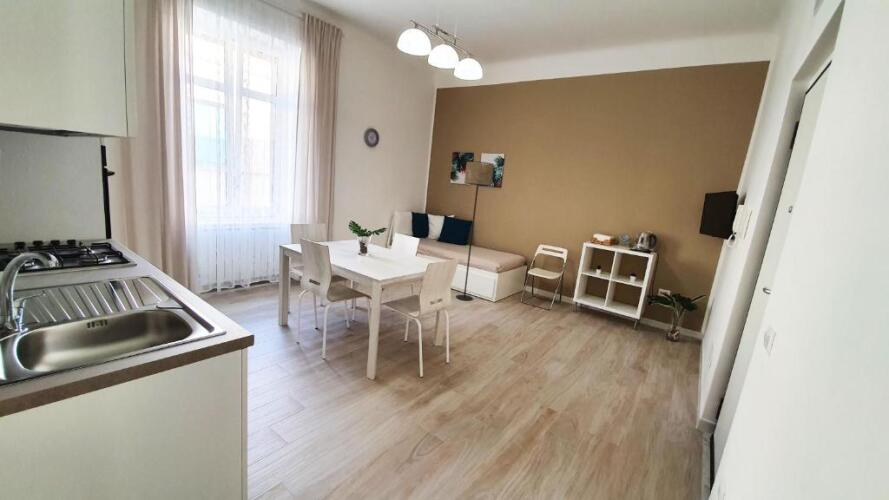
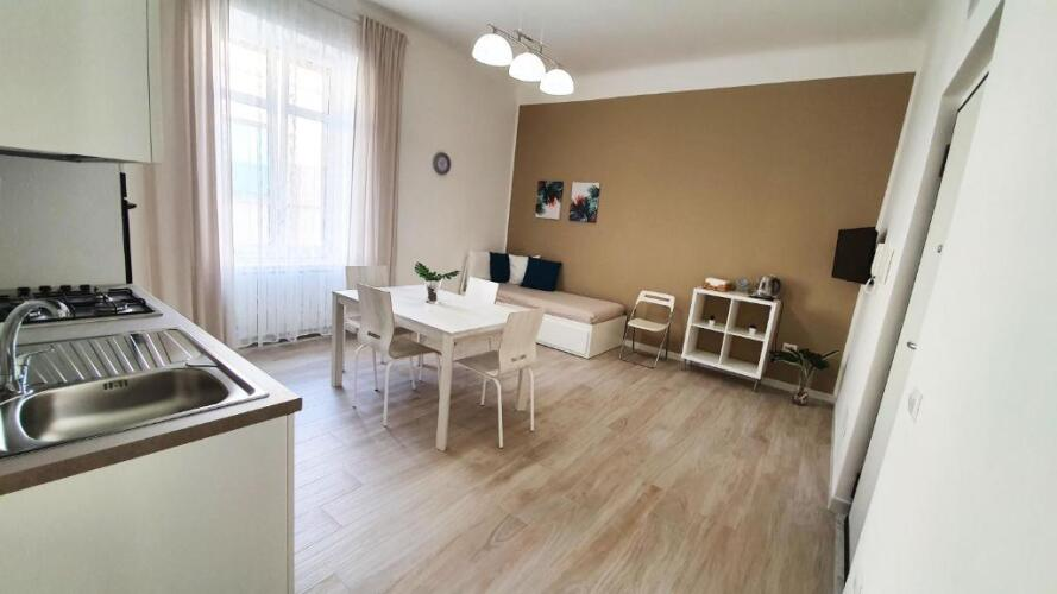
- floor lamp (472, 232)
